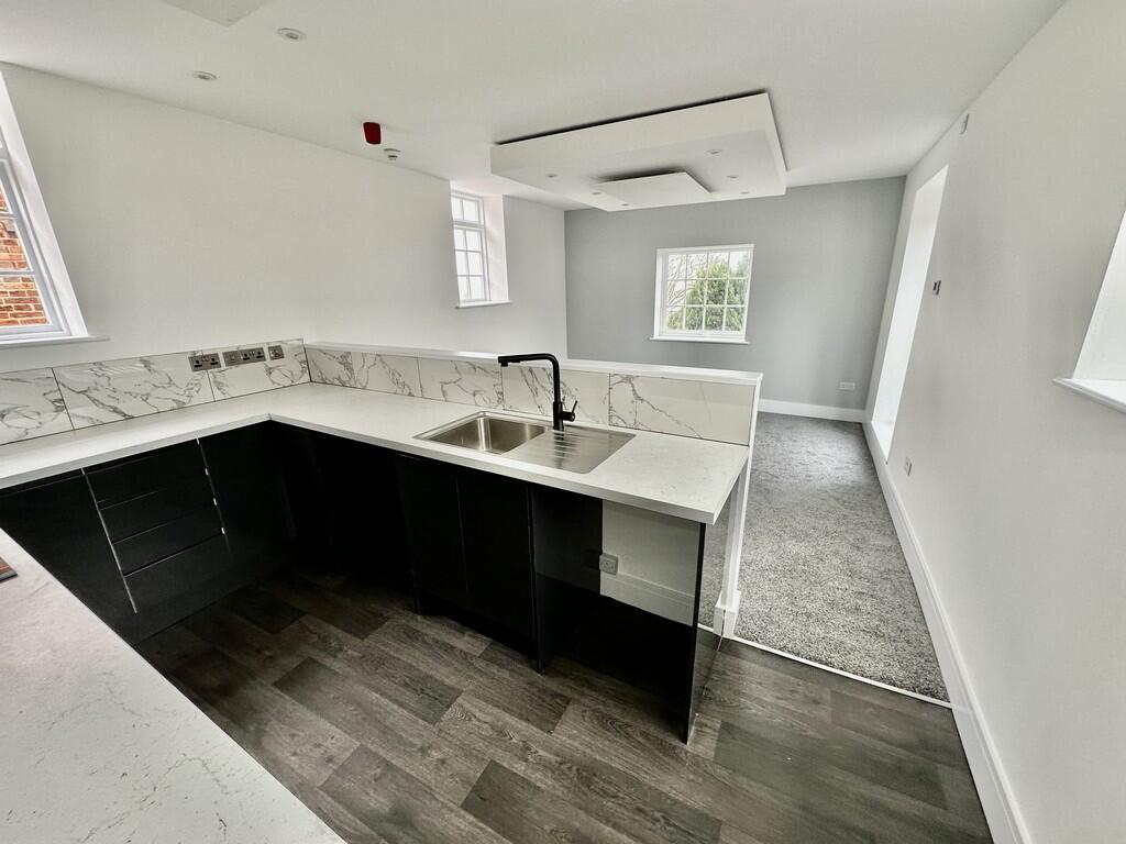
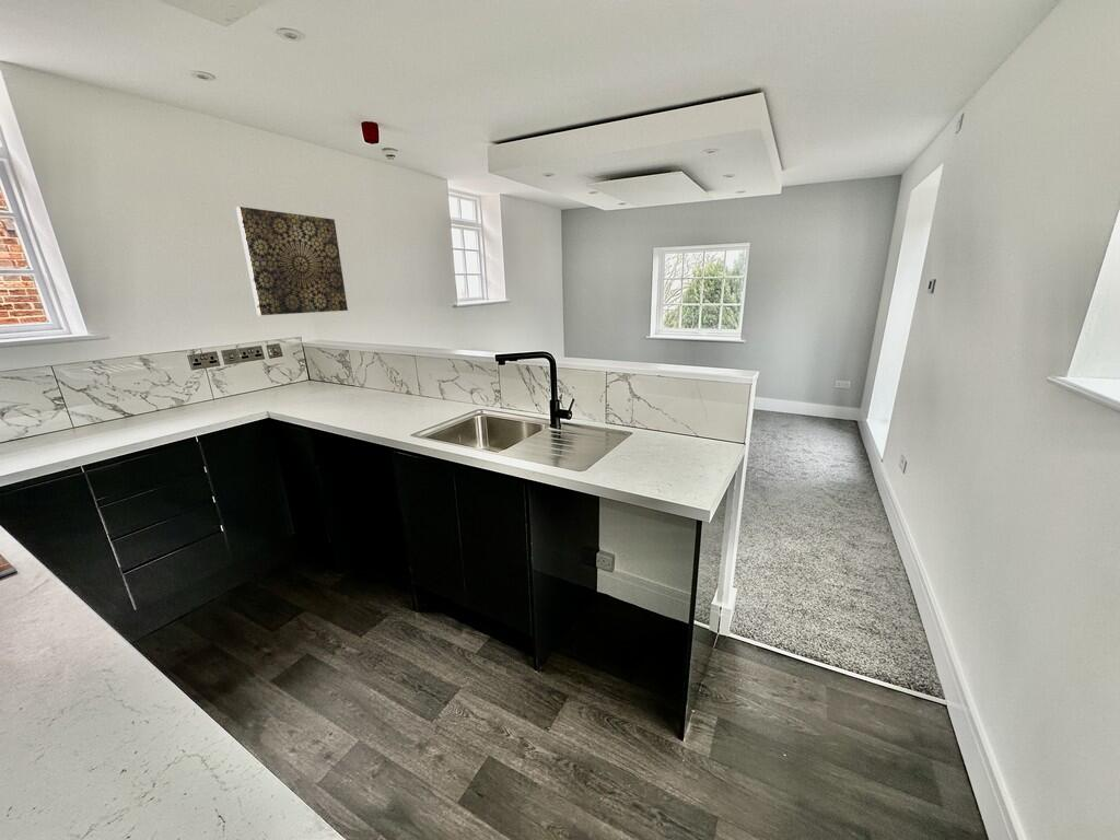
+ wall art (298, 264)
